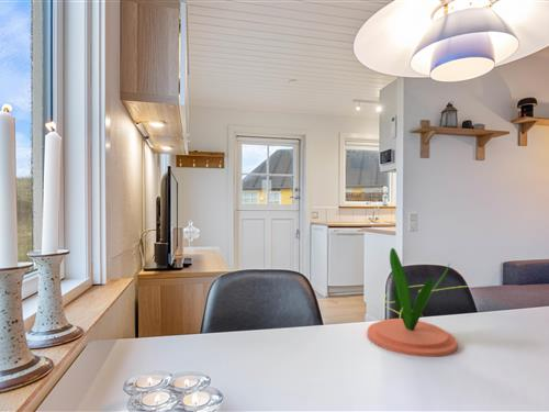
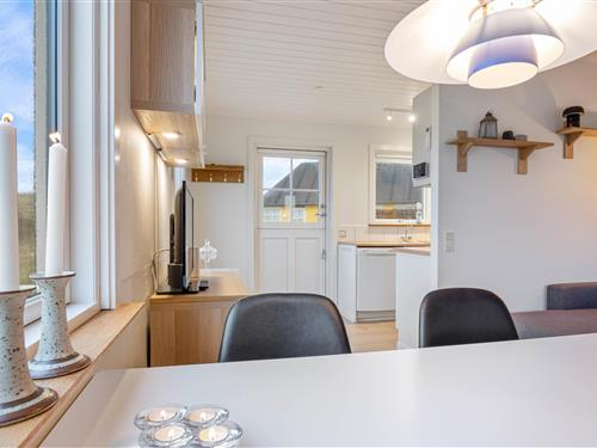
- plant (408, 291)
